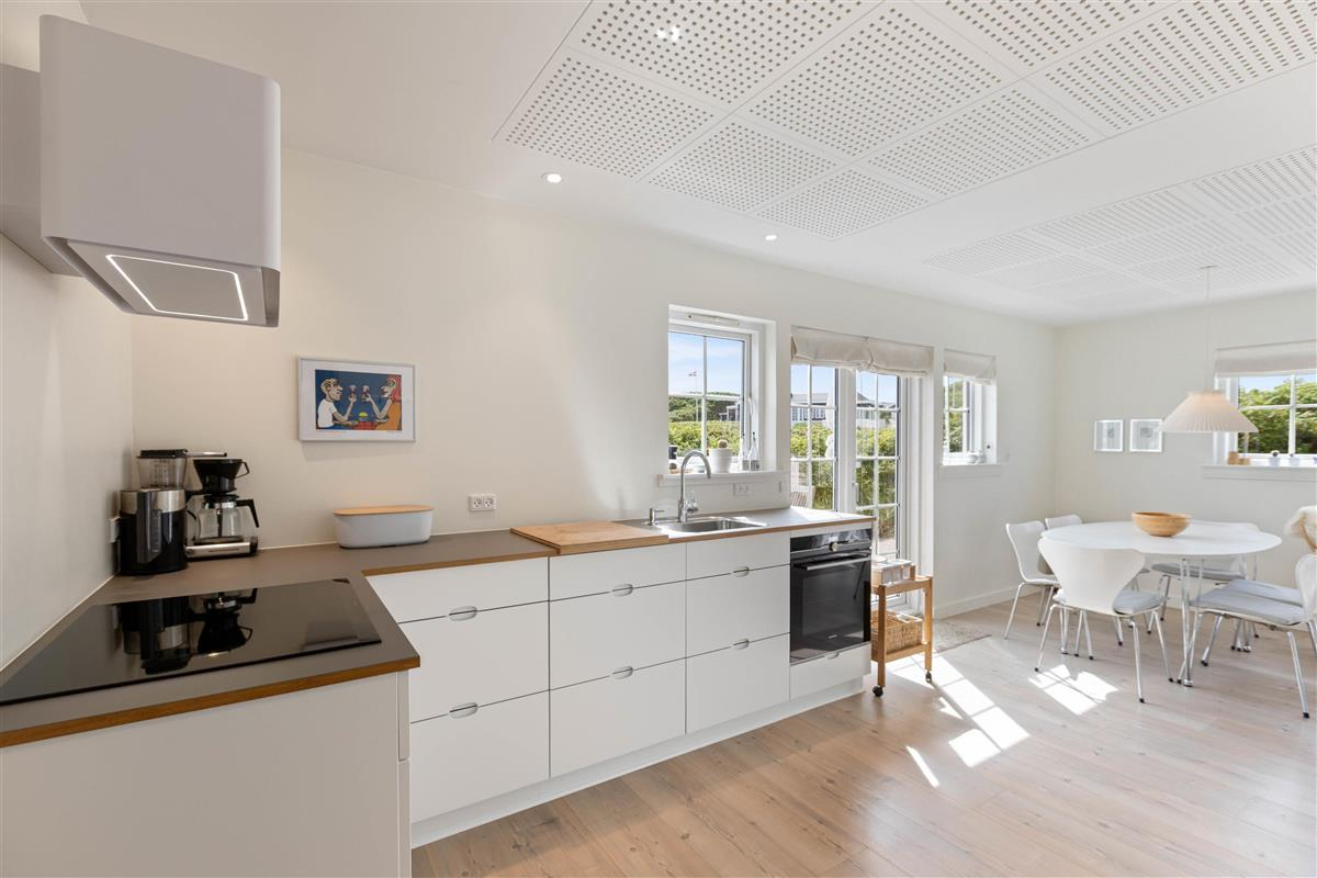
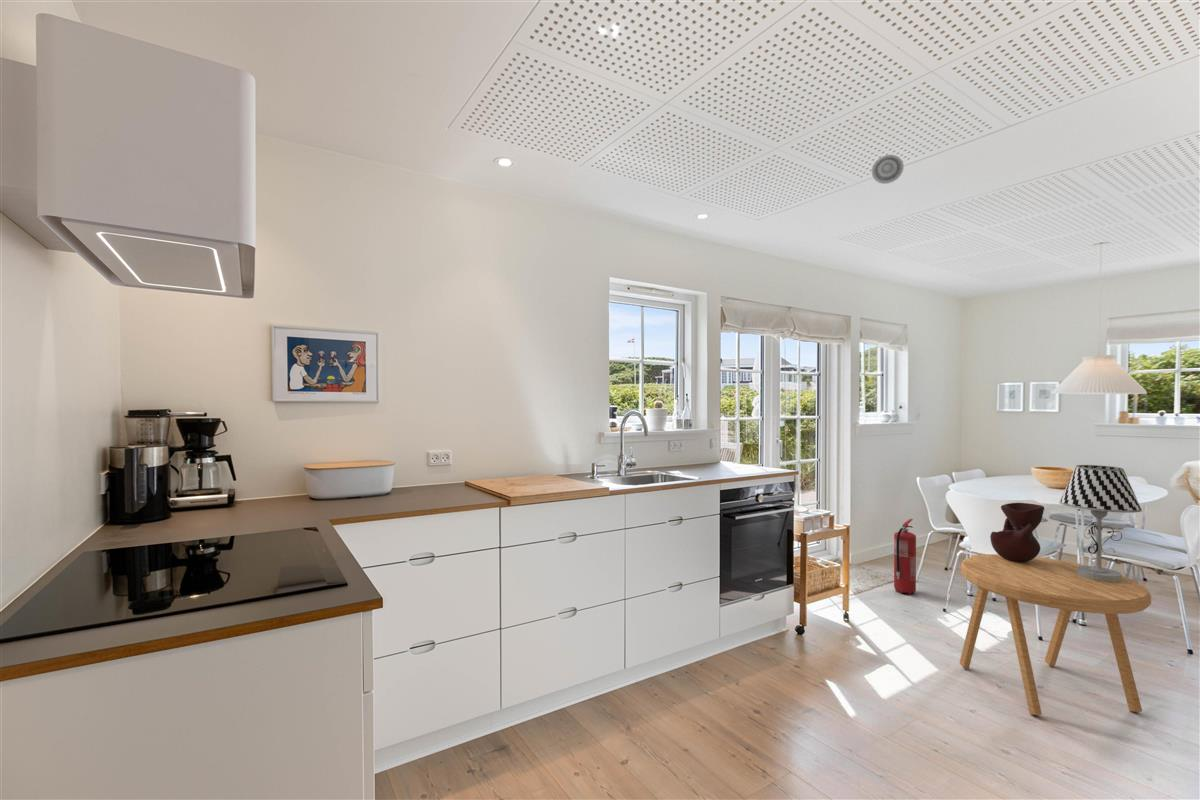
+ smoke detector (887, 168)
+ vase (1018, 531)
+ side table (1052, 634)
+ table lamp (1099, 521)
+ fire extinguisher (904, 556)
